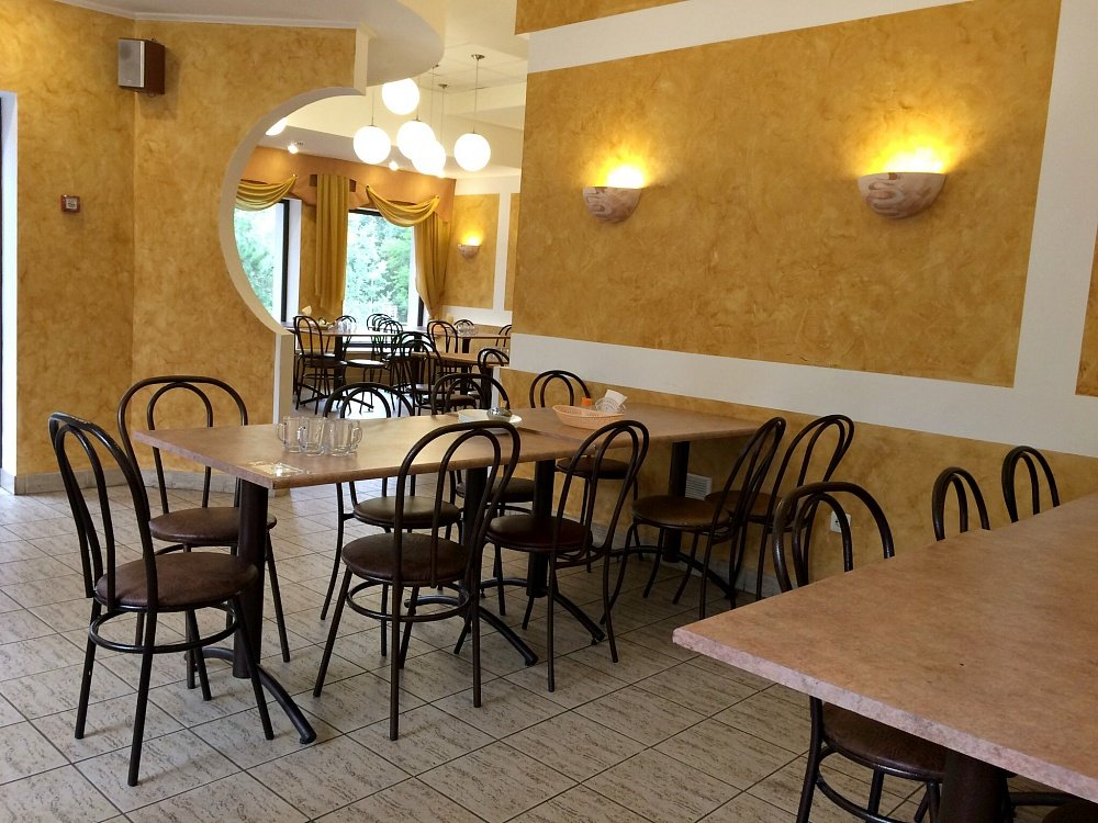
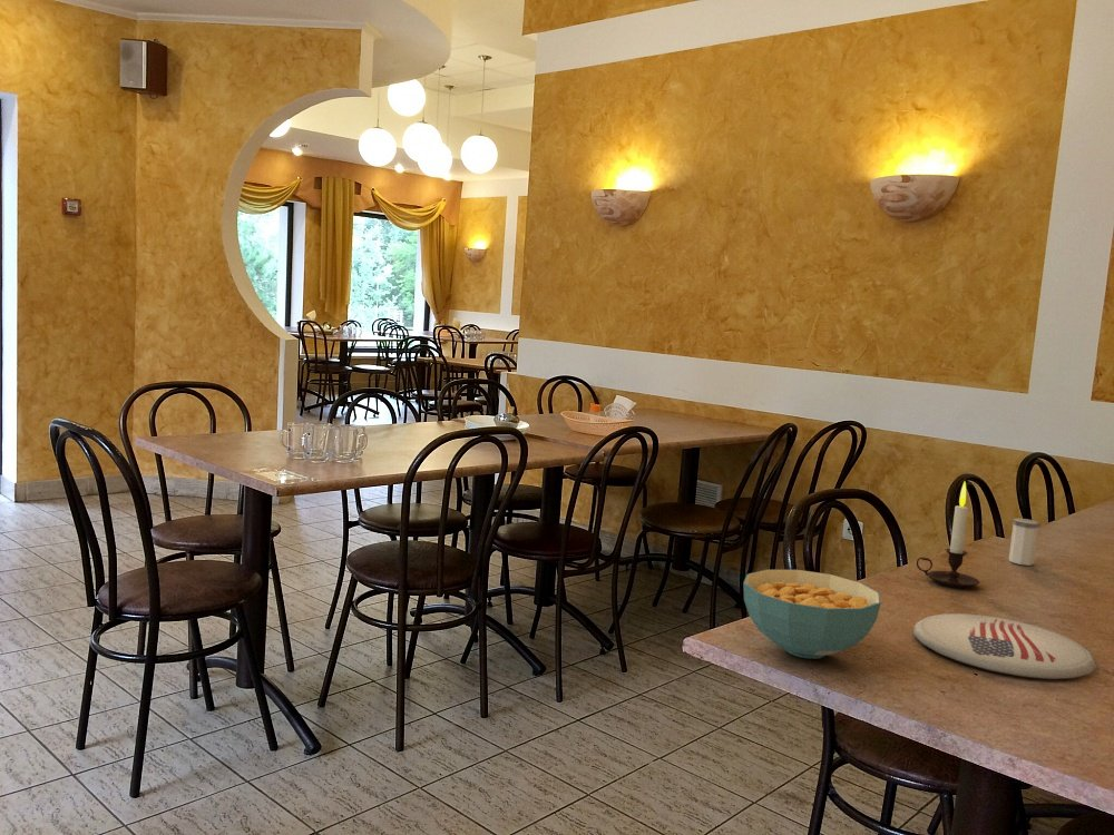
+ cereal bowl (808, 619)
+ salt shaker (1023, 541)
+ candle (952, 530)
+ plate (1001, 641)
